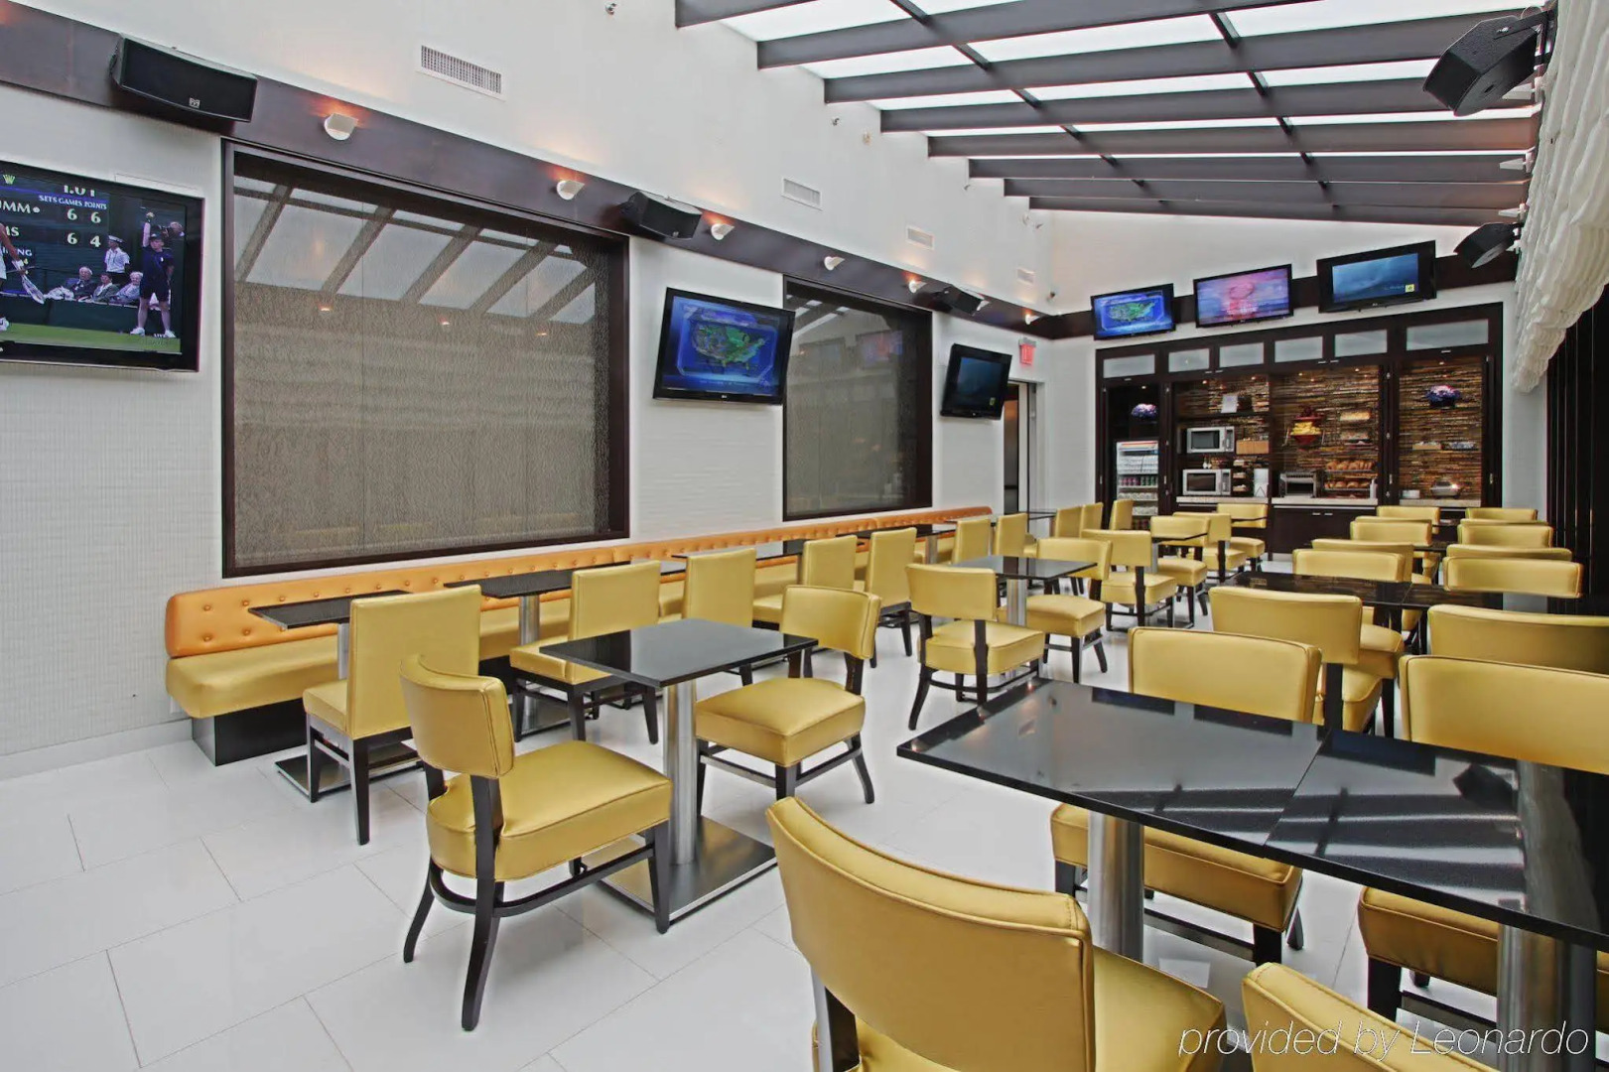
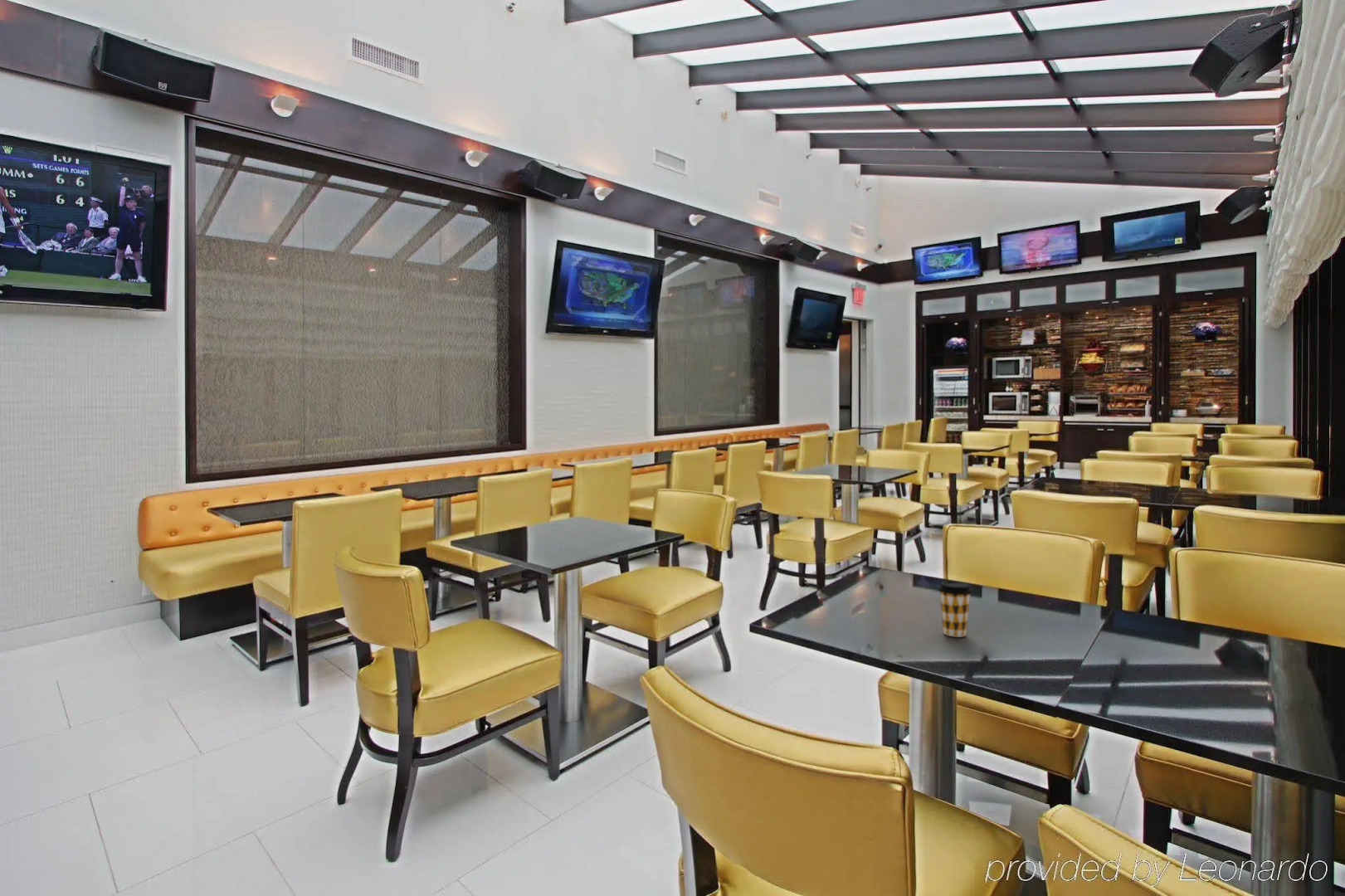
+ coffee cup (954, 609)
